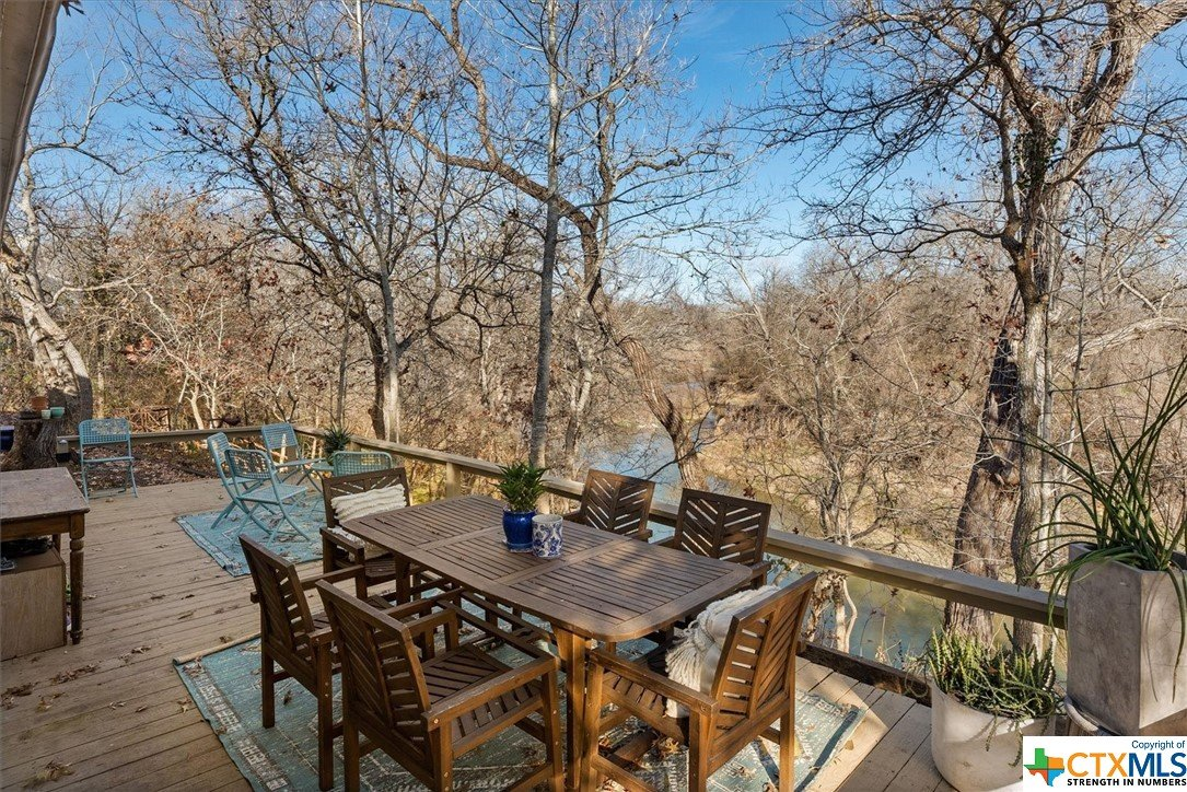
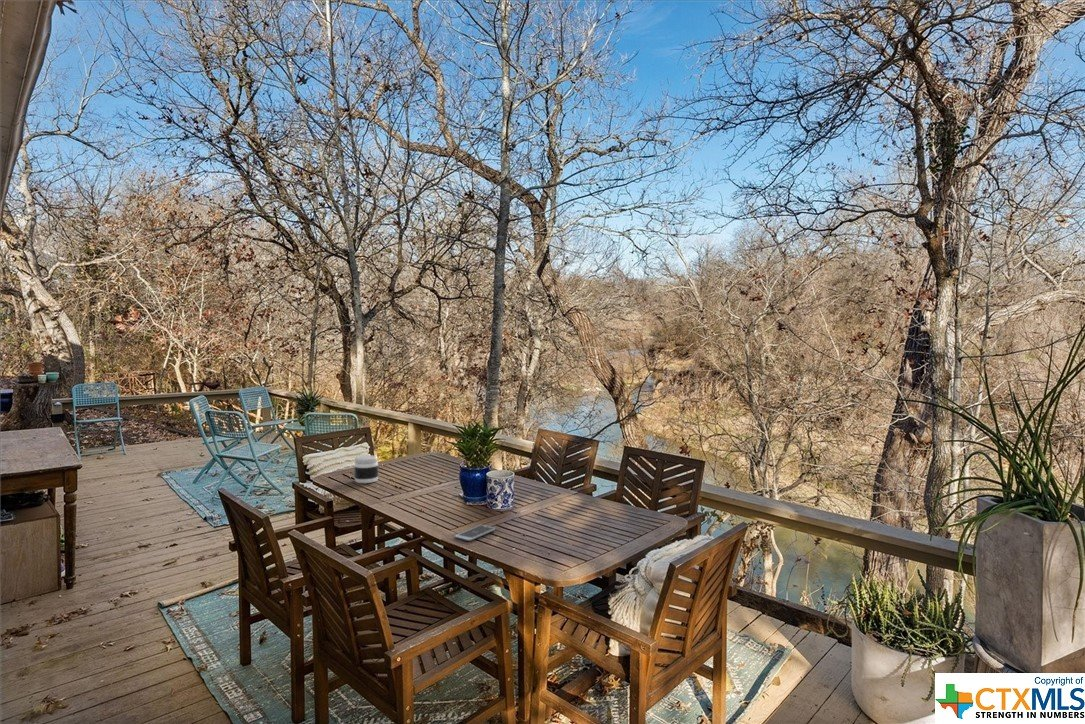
+ smartphone (475, 532)
+ jar (366, 469)
